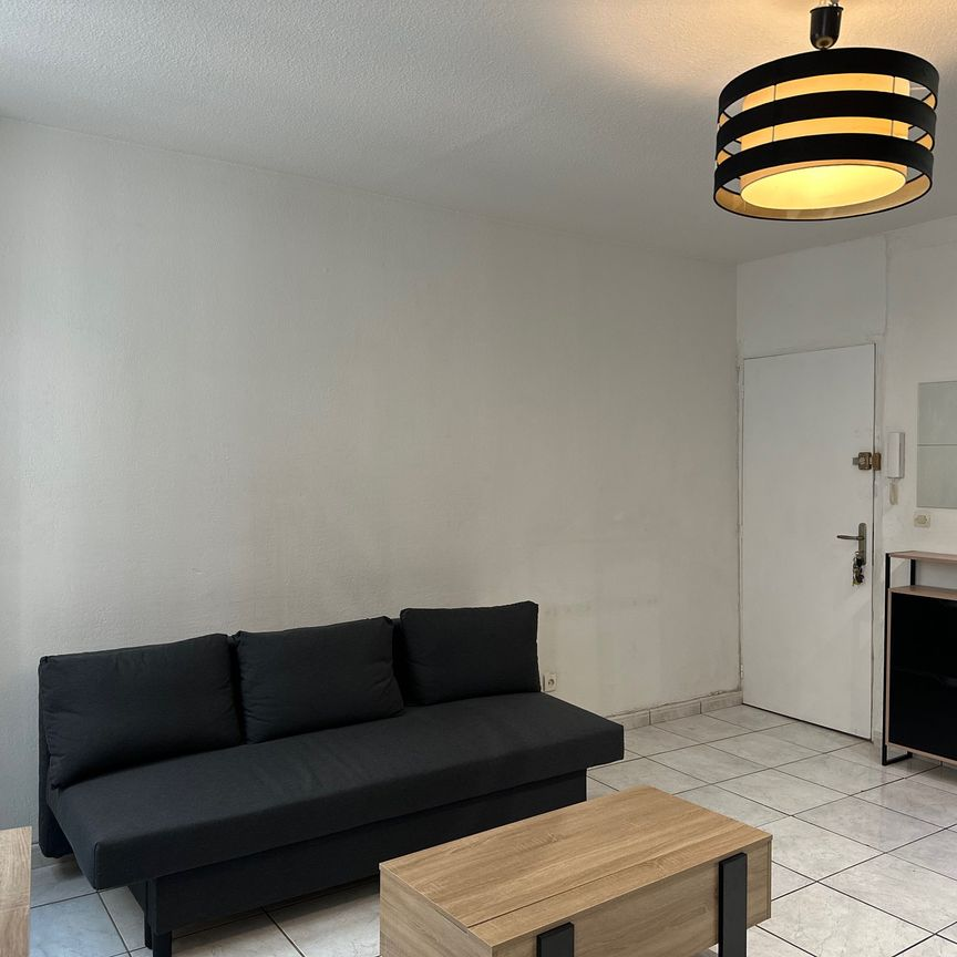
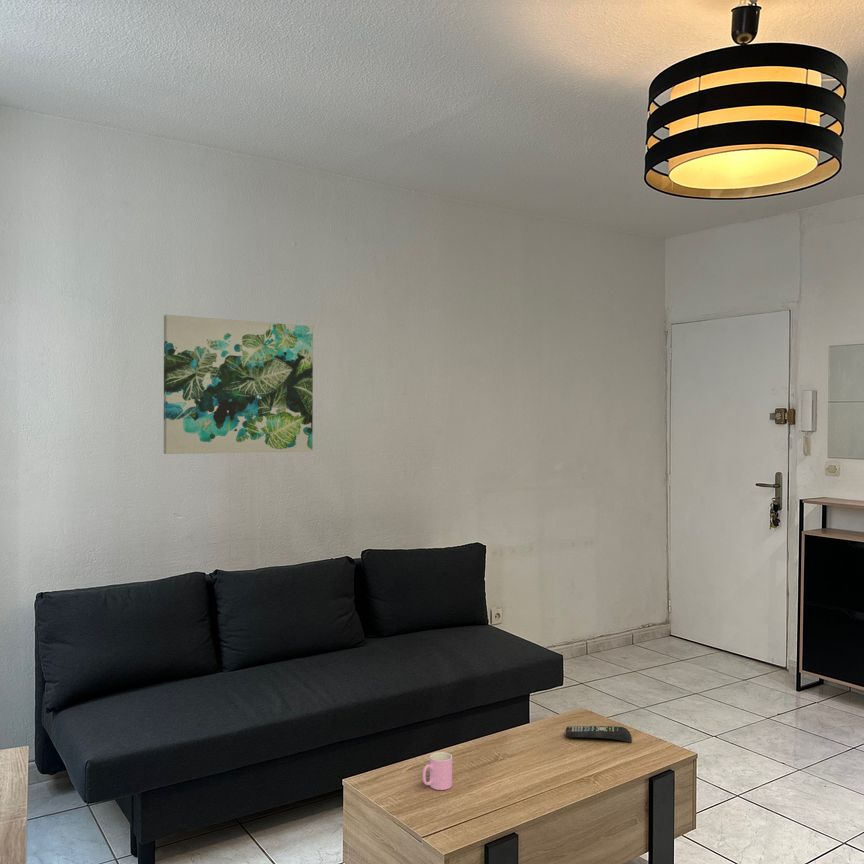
+ cup (436, 772)
+ wall art (241, 386)
+ remote control (598, 732)
